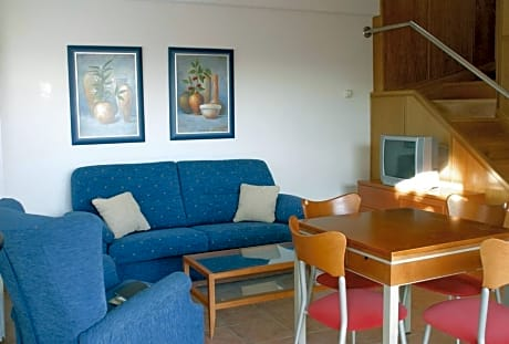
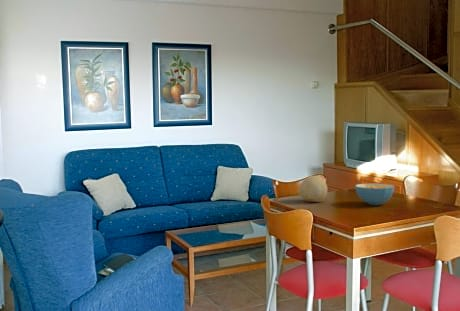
+ decorative ball (313, 188)
+ cereal bowl (374, 195)
